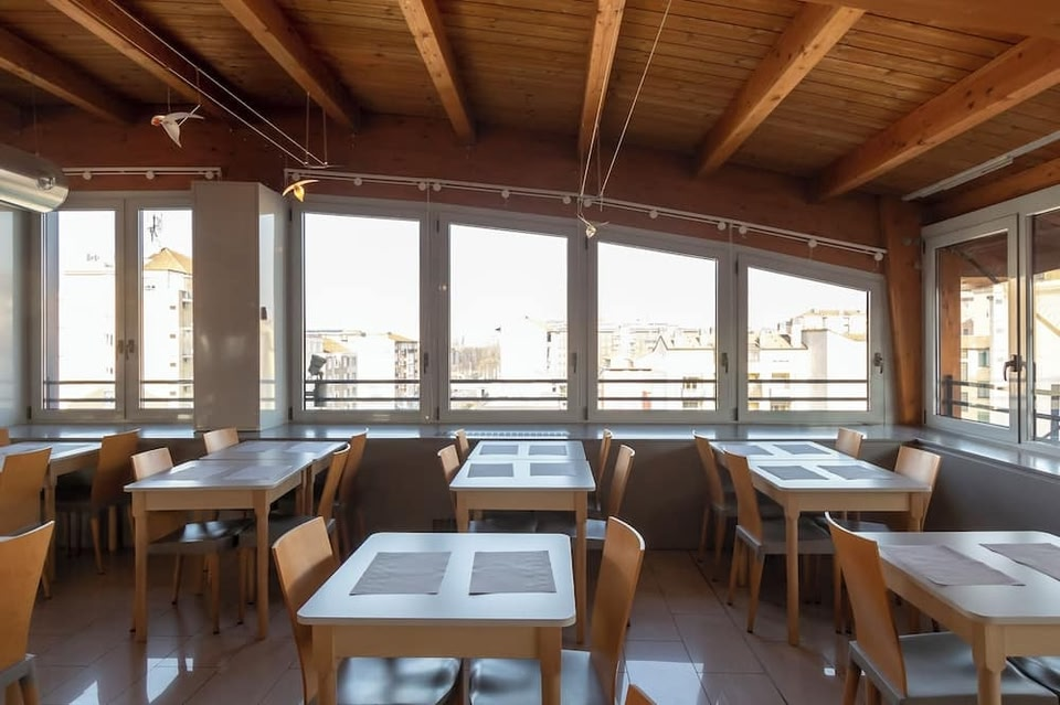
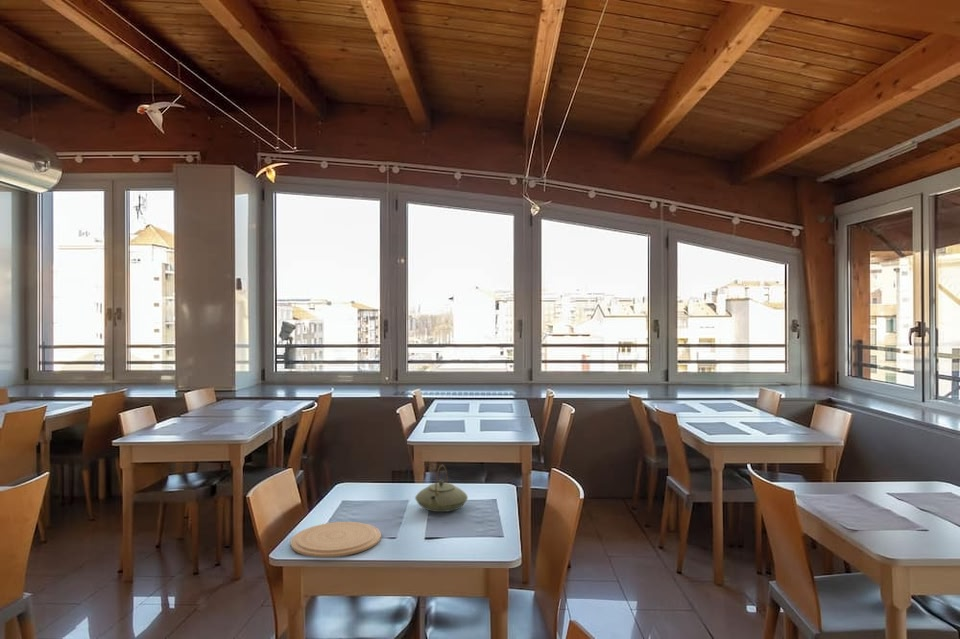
+ plate (336, 537)
+ teapot (440, 487)
